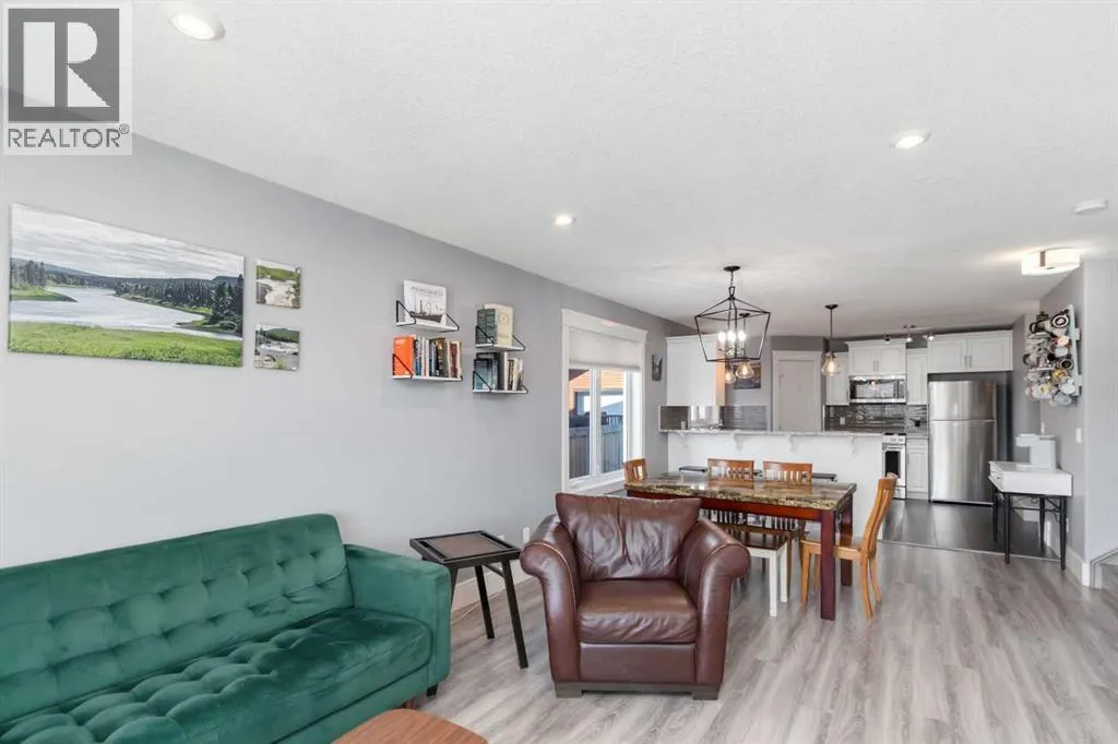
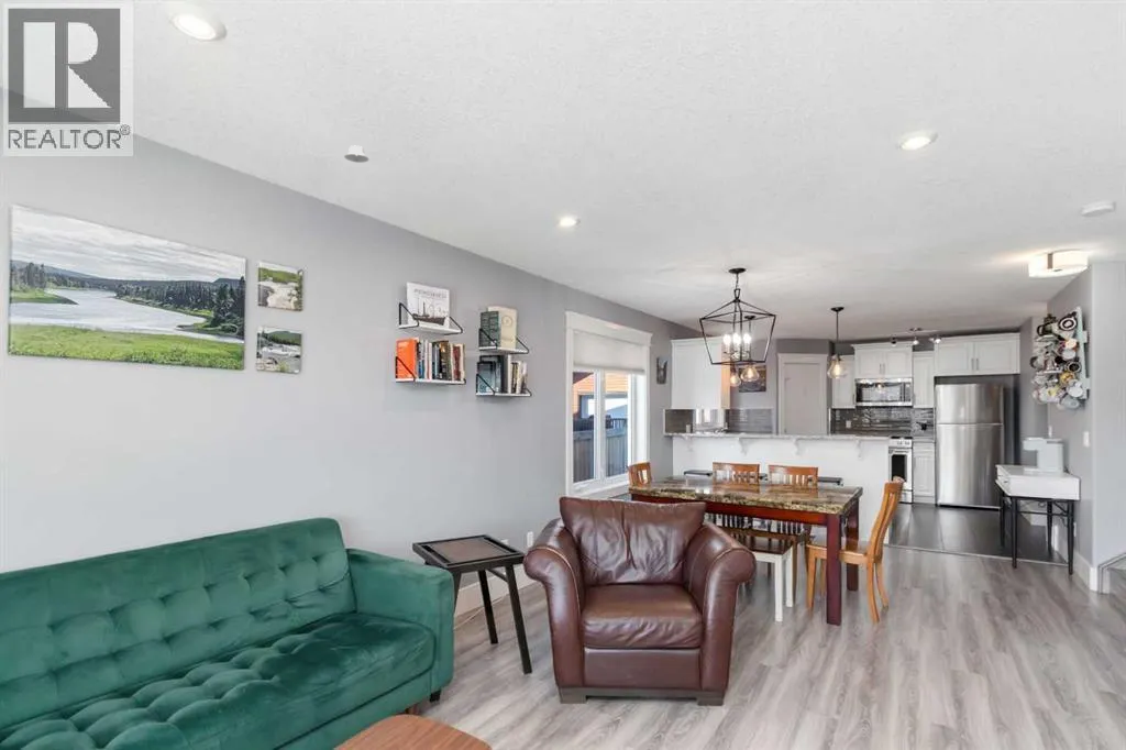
+ recessed light (356, 153)
